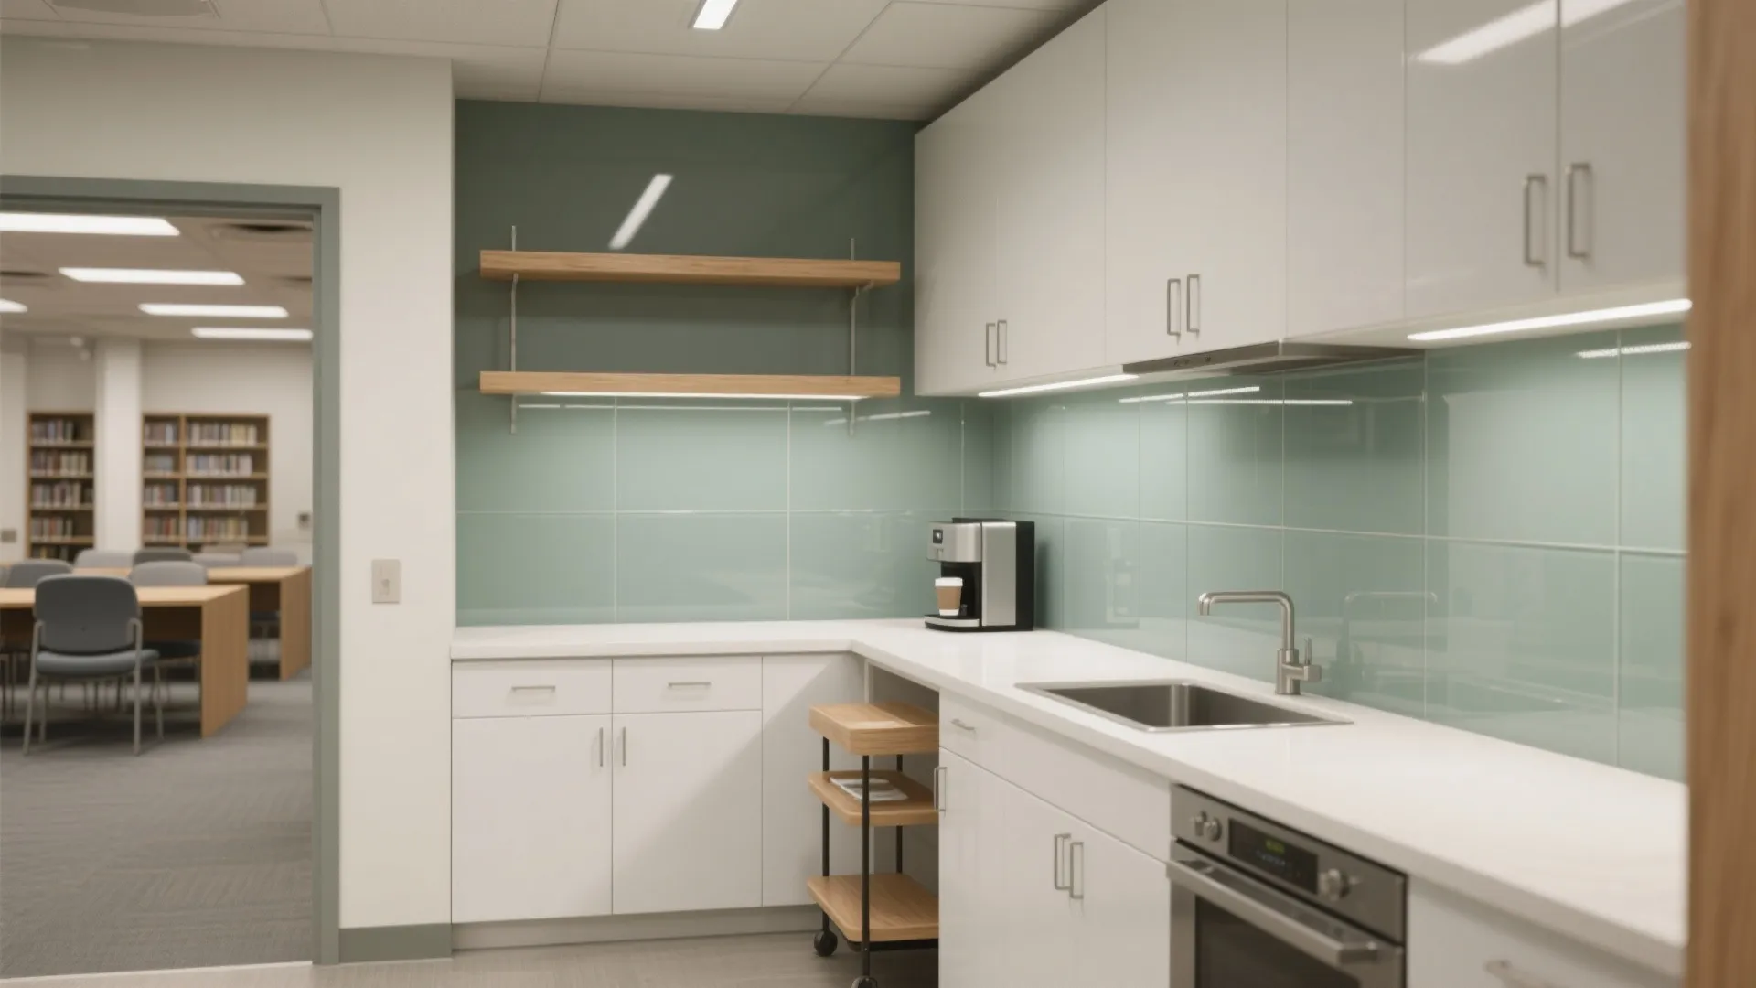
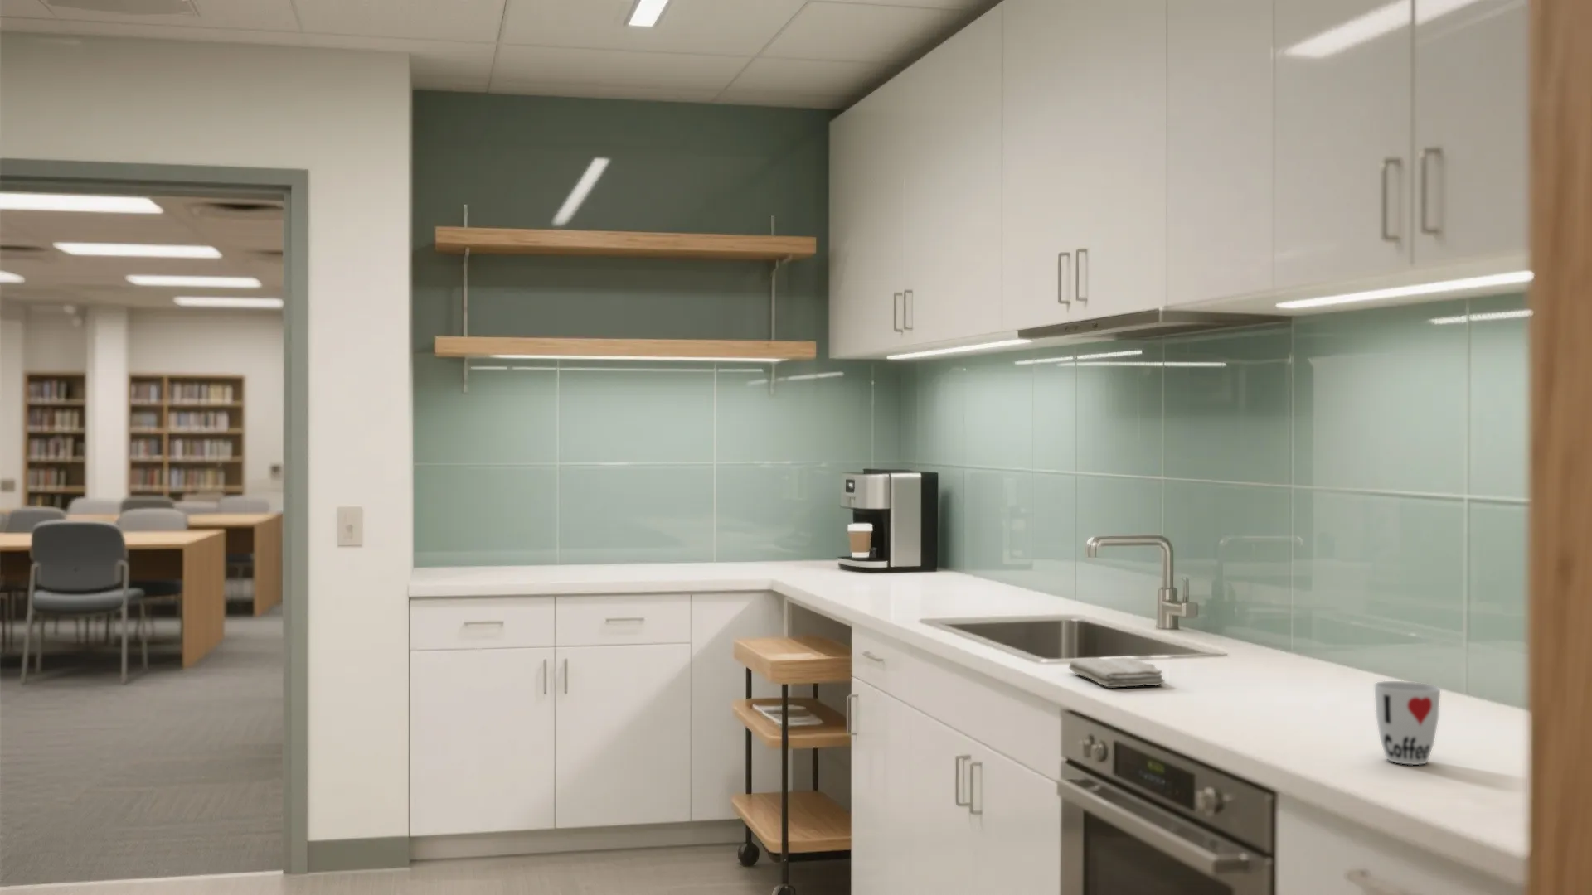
+ cup (1406, 722)
+ washcloth (1116, 670)
